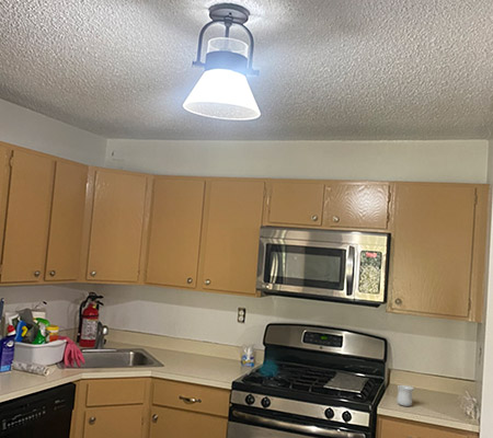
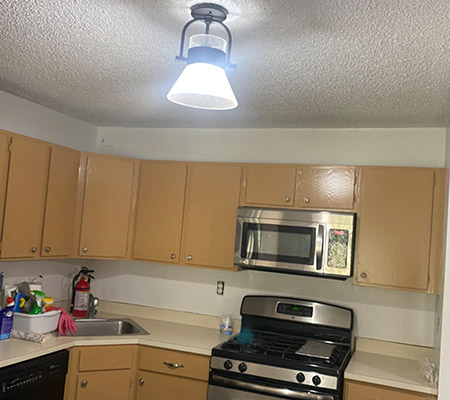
- mug (404, 394)
